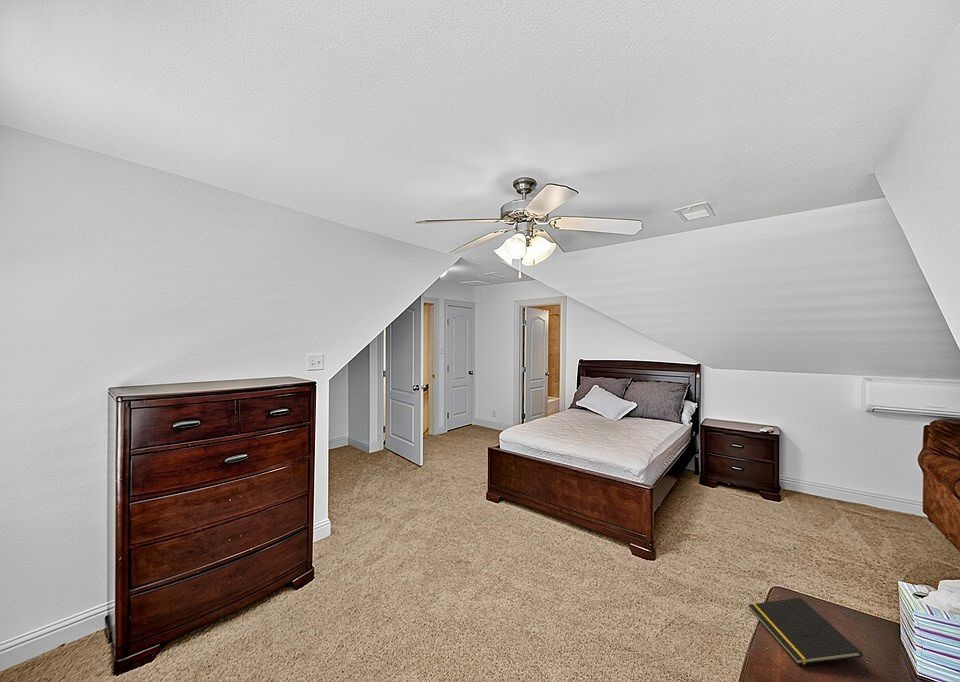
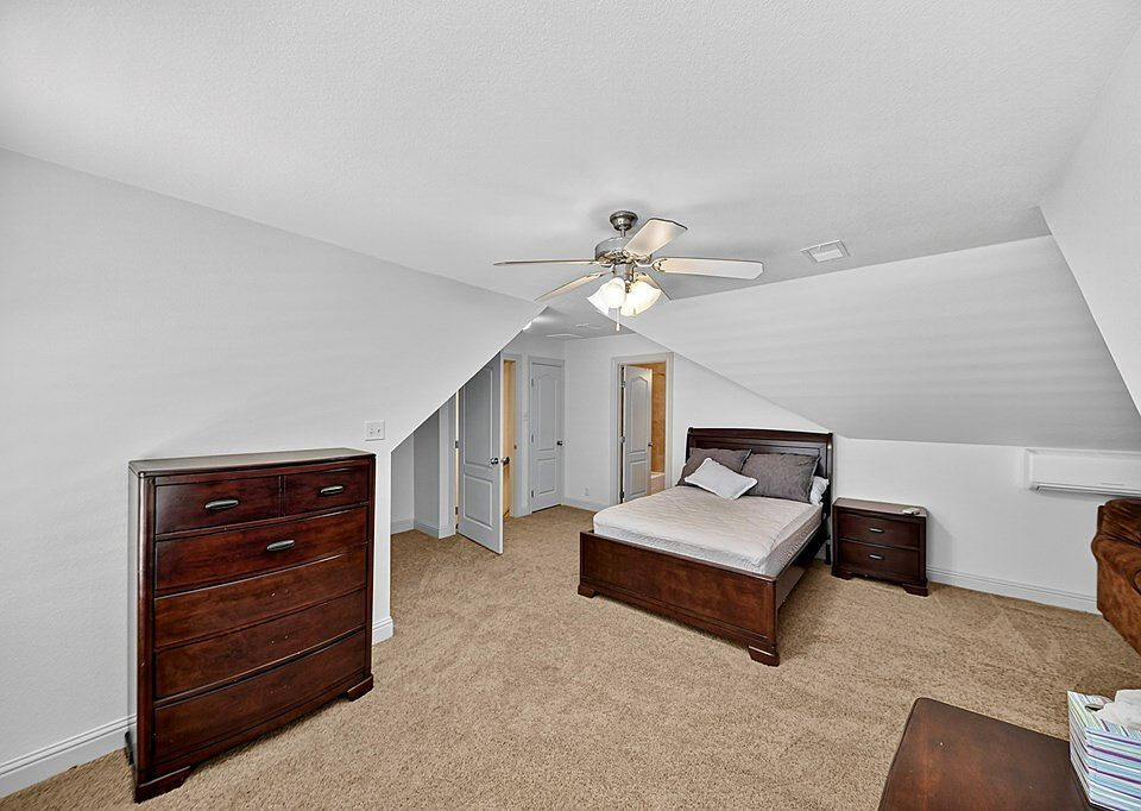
- notepad (799, 628)
